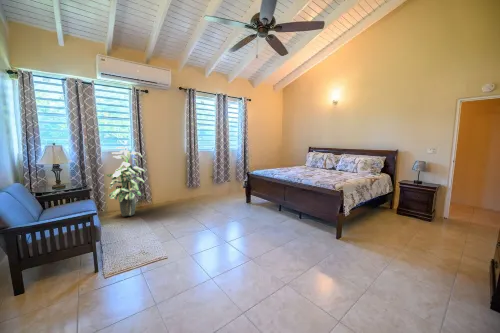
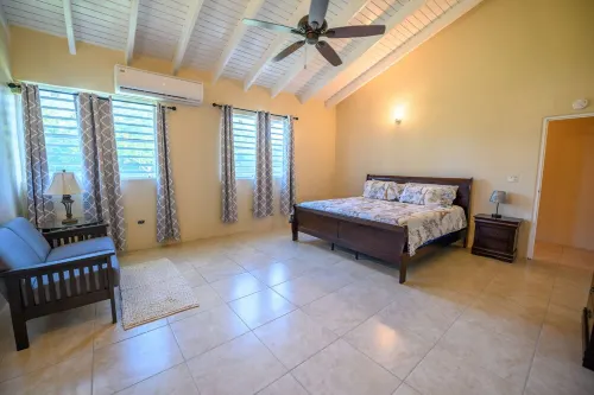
- indoor plant (125, 181)
